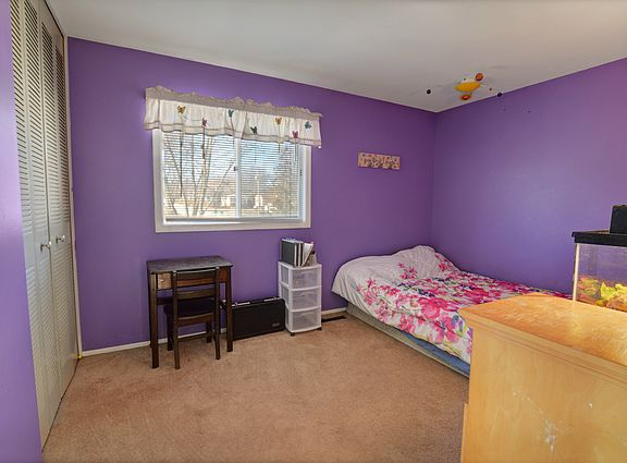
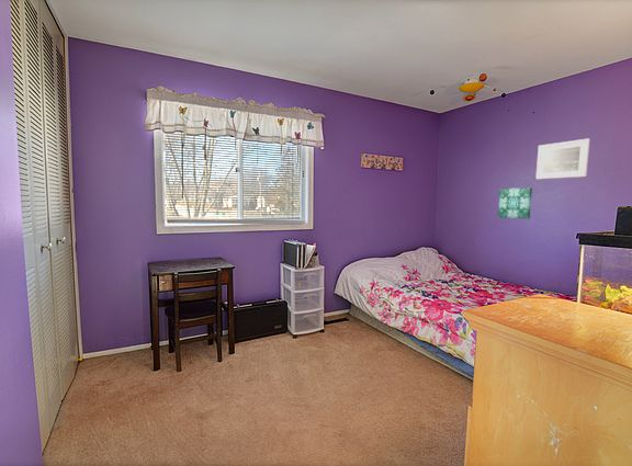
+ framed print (561, 160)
+ wall art (514, 203)
